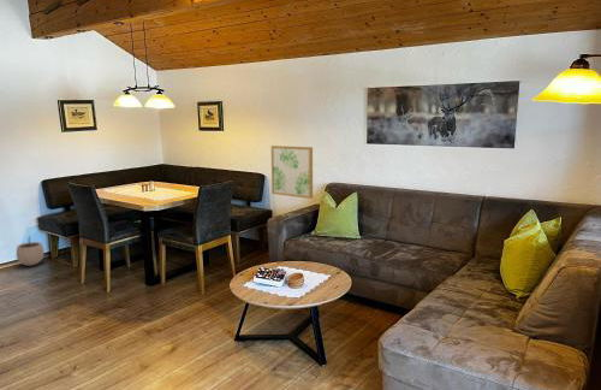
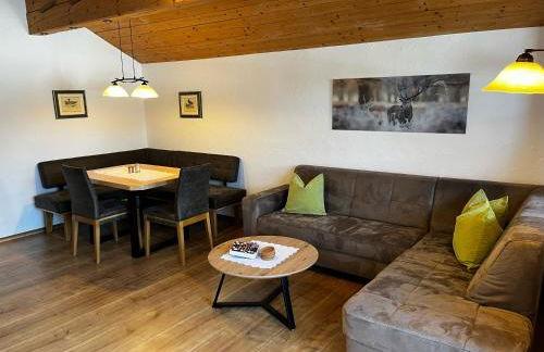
- wall art (291, 171)
- plant pot (29, 249)
